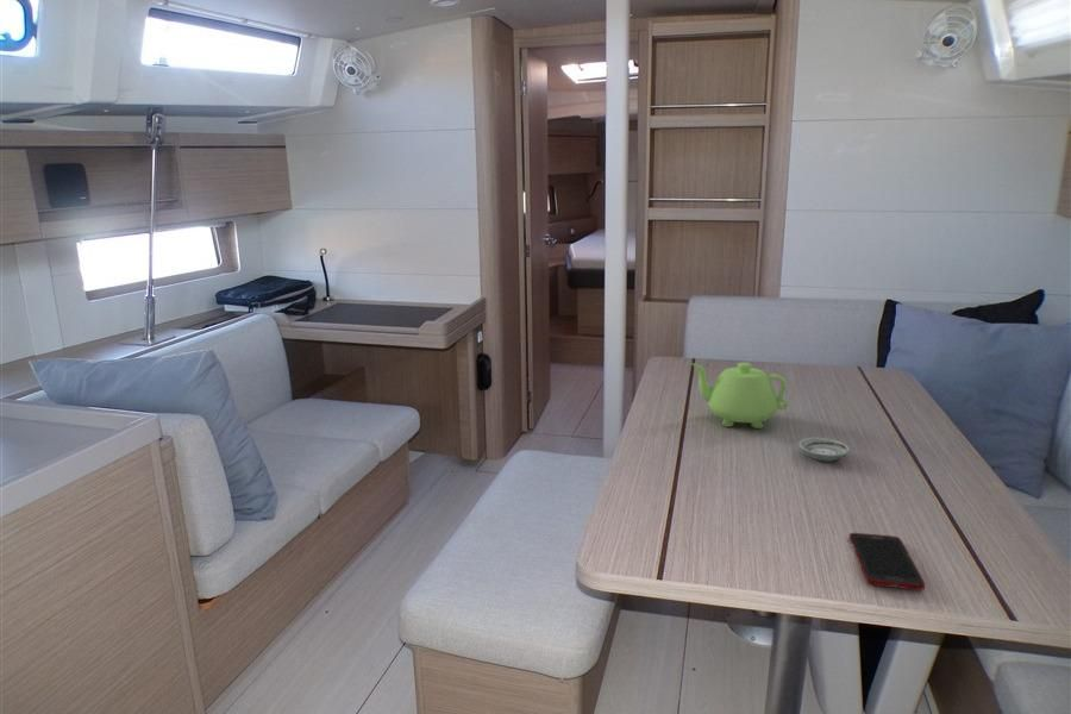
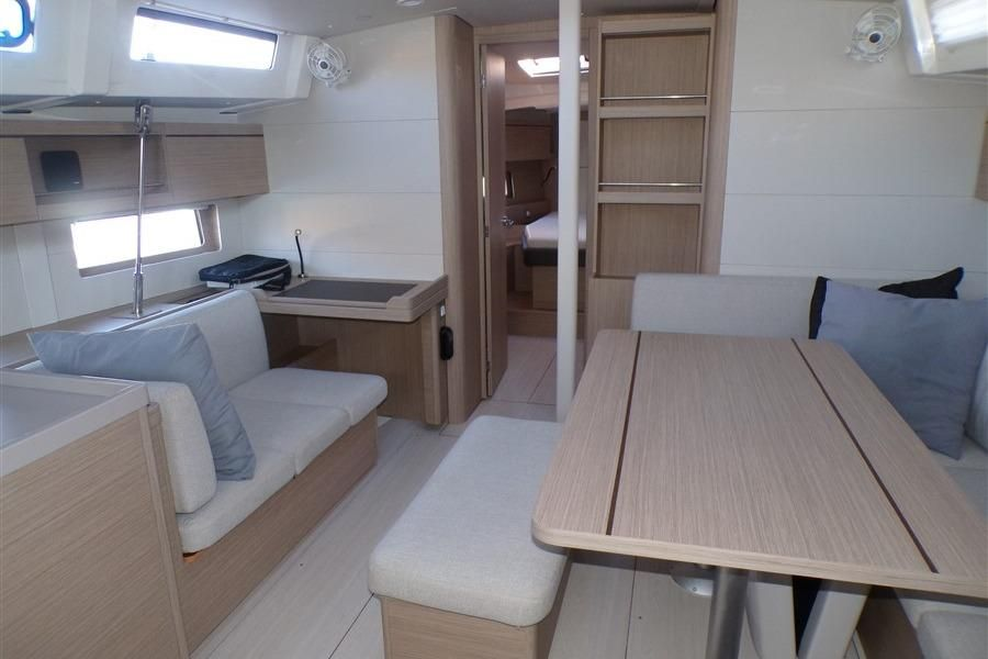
- teapot (738, 392)
- saucer (822, 451)
- cell phone (884, 559)
